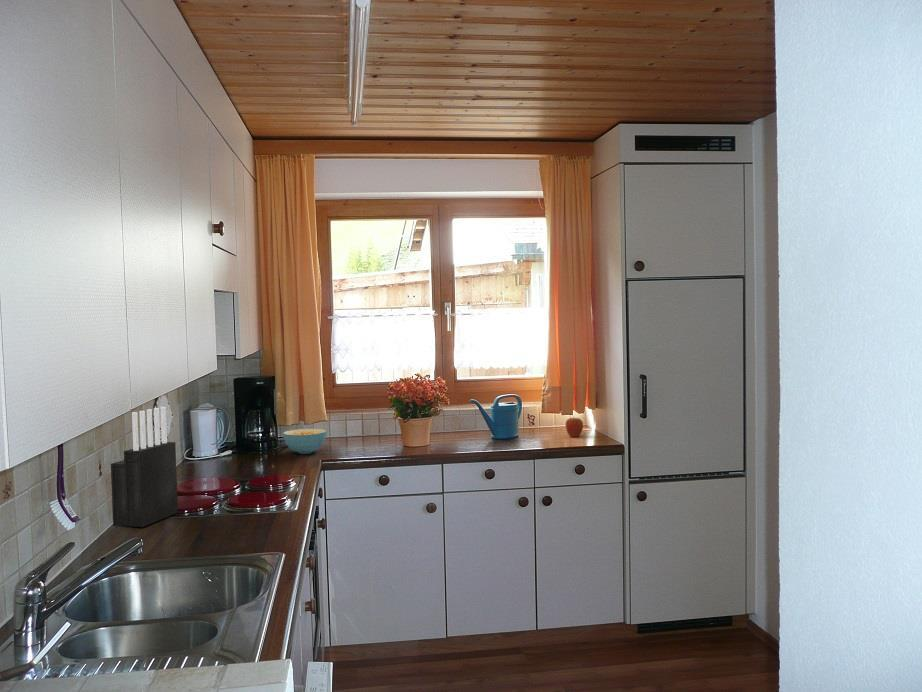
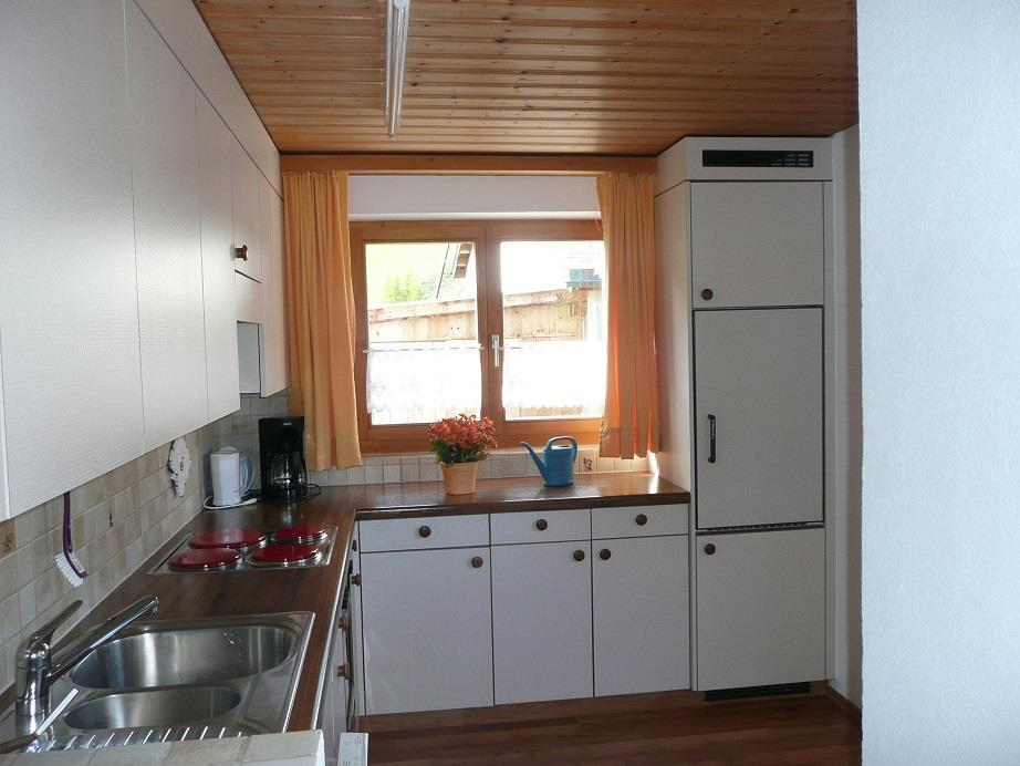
- cereal bowl (305, 442)
- fruit (574, 426)
- knife block (141, 464)
